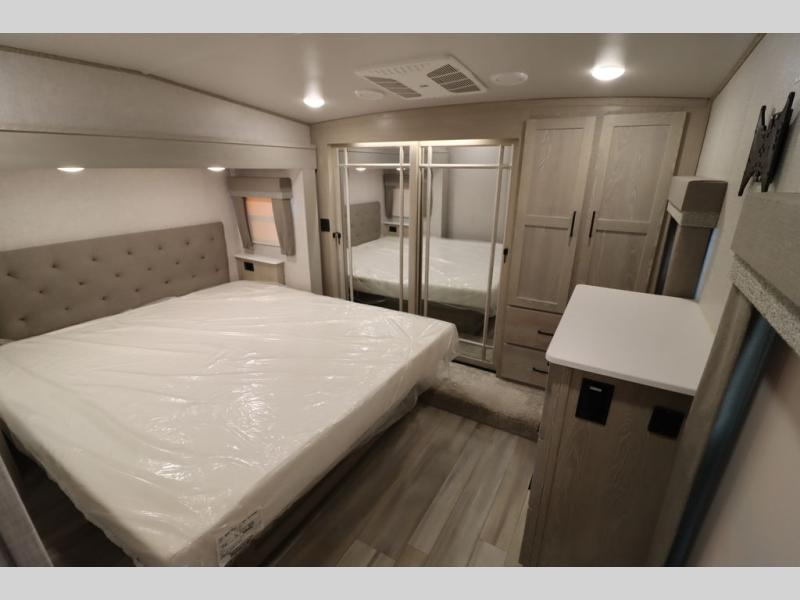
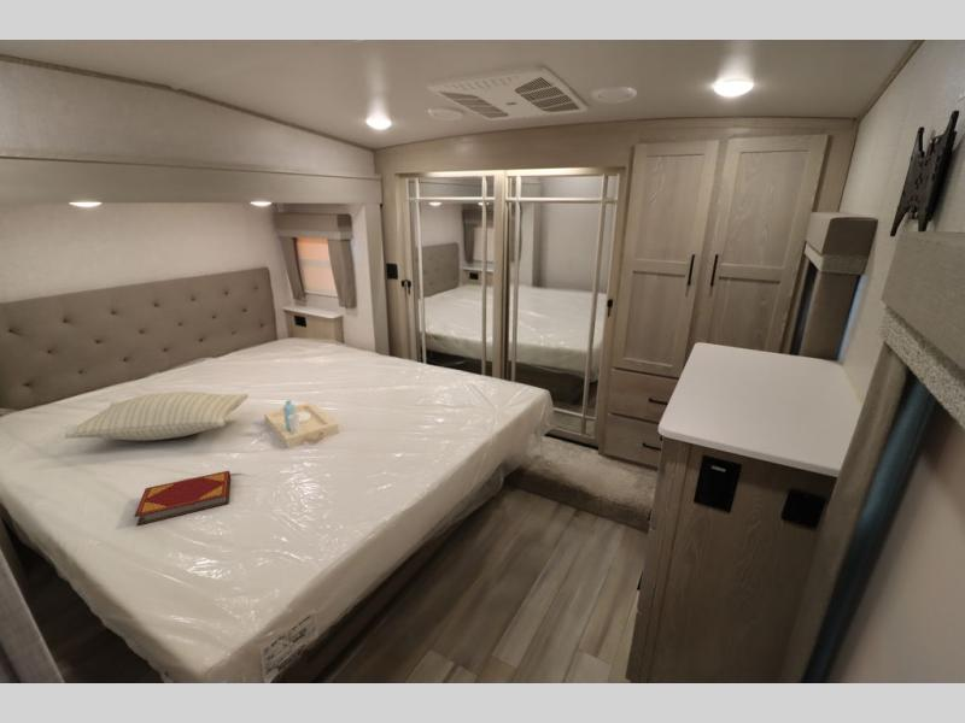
+ serving tray (298, 411)
+ hardback book (186, 495)
+ pillow (165, 415)
